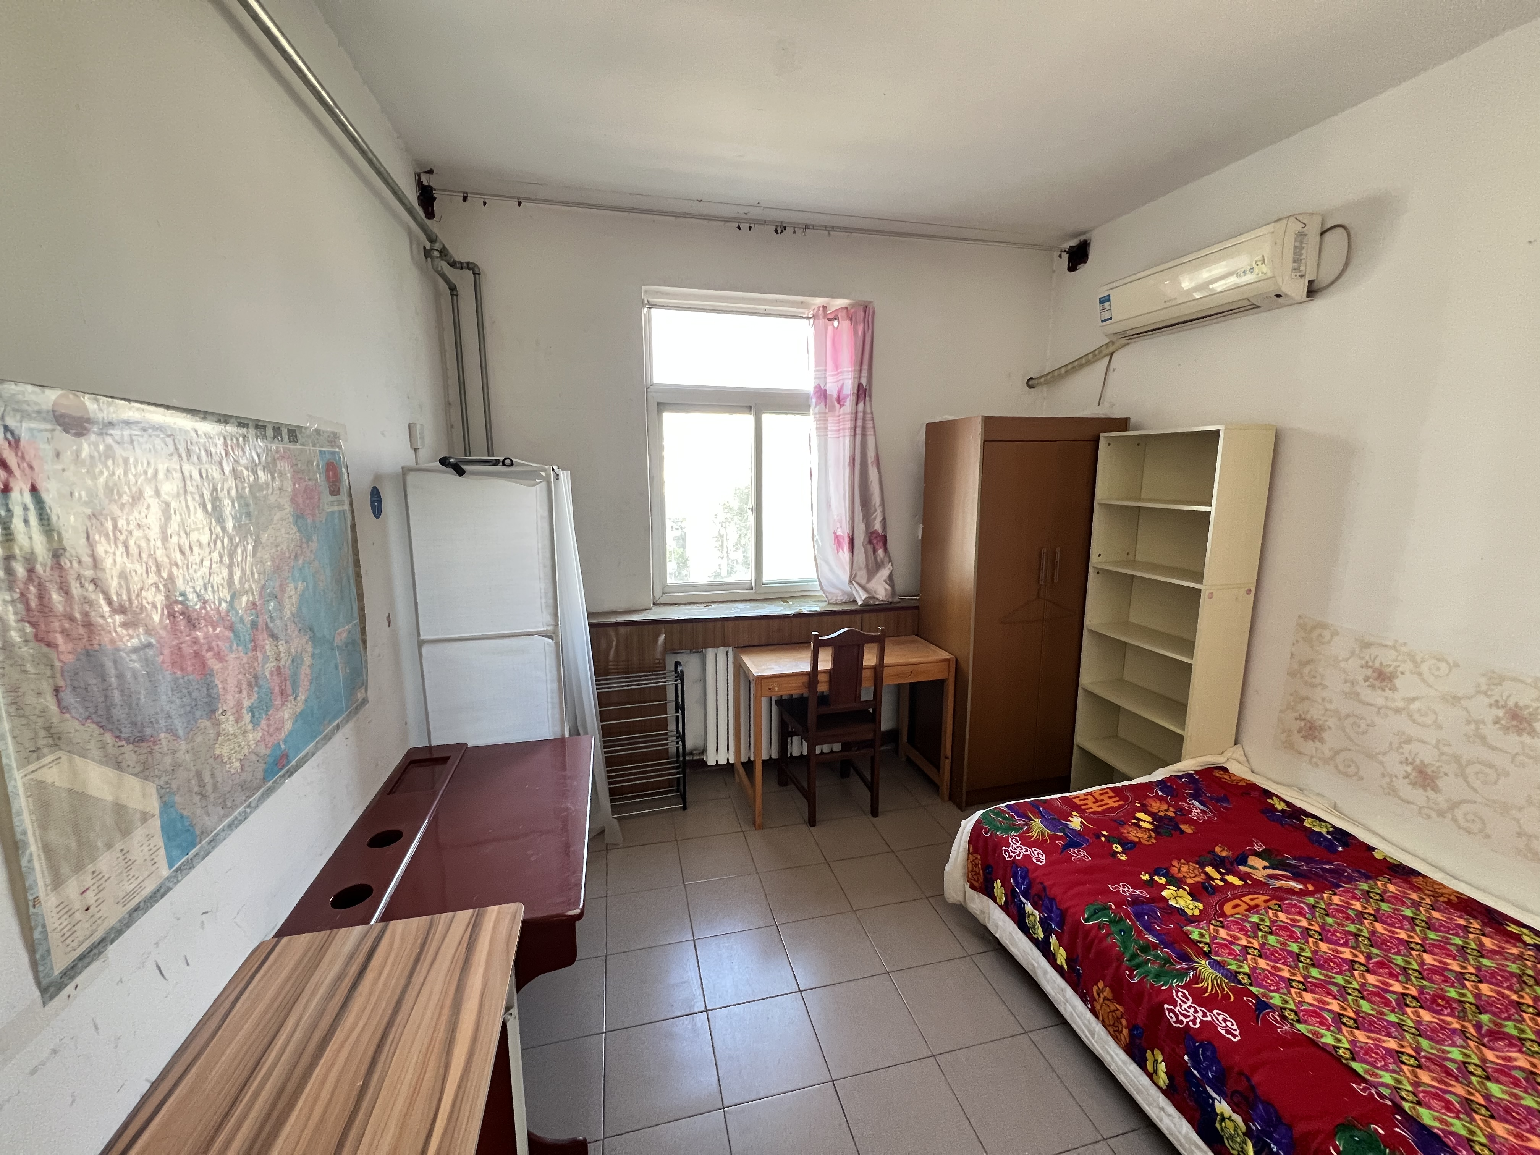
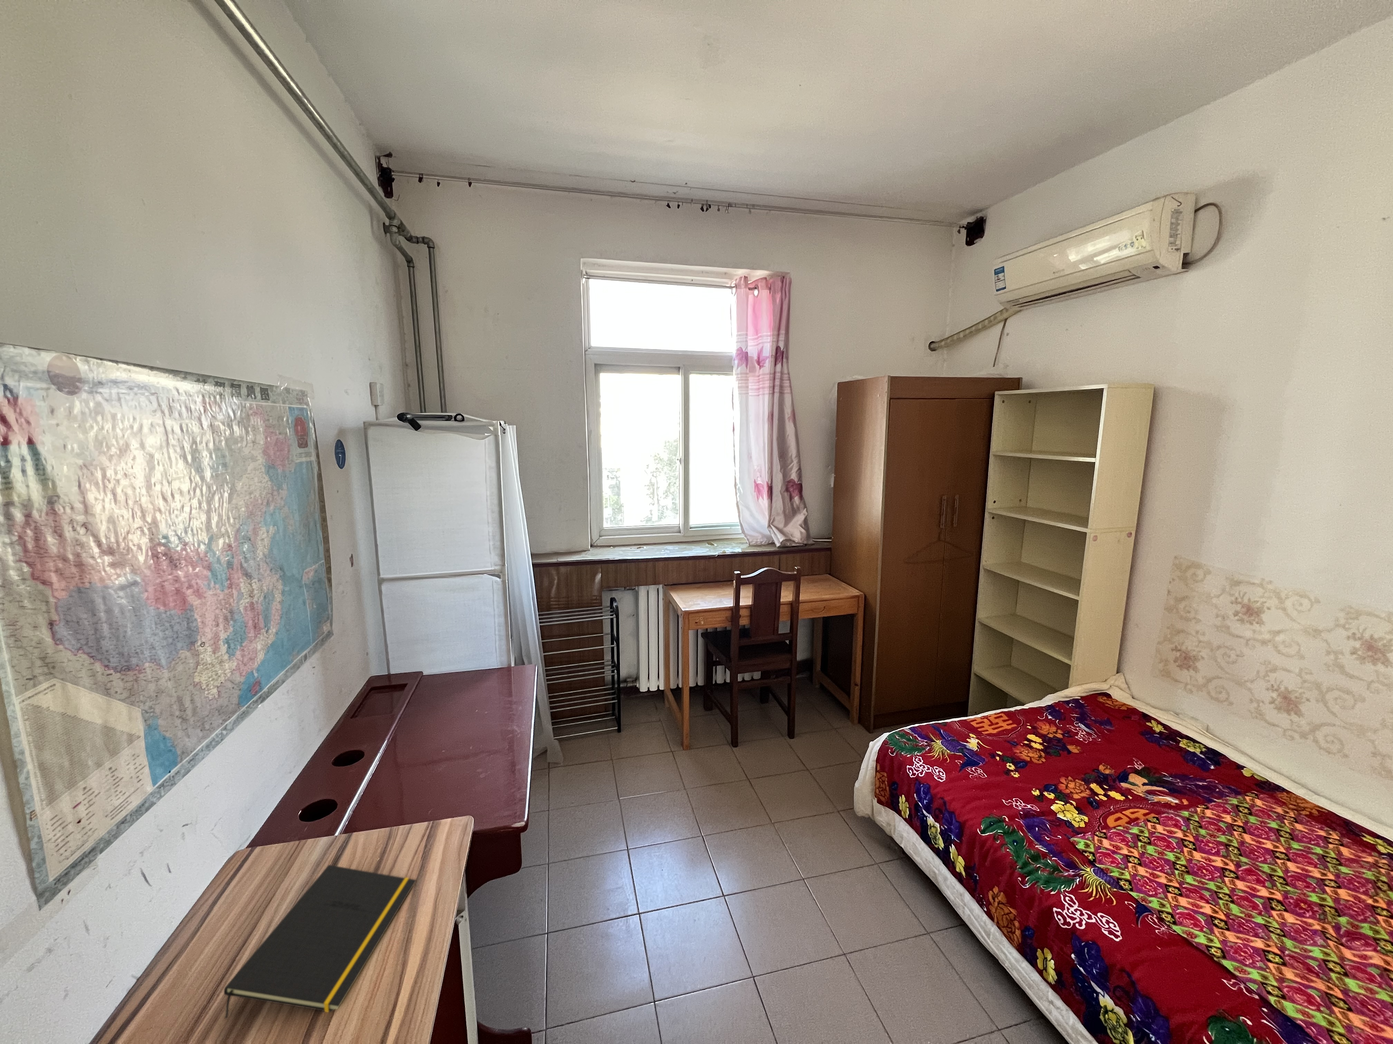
+ notepad (332, 930)
